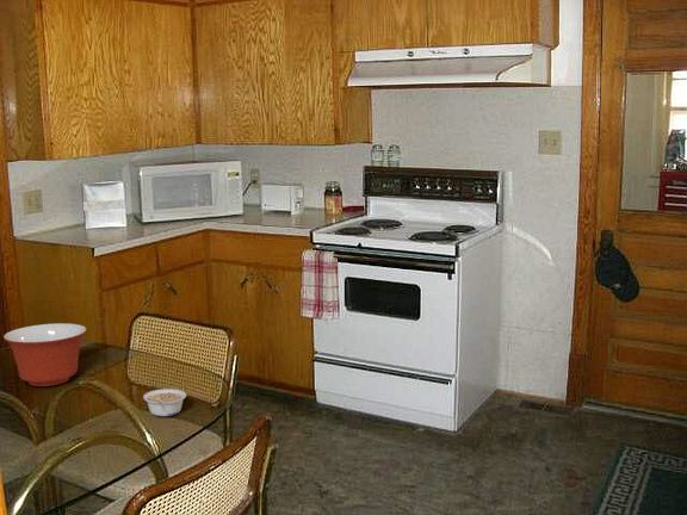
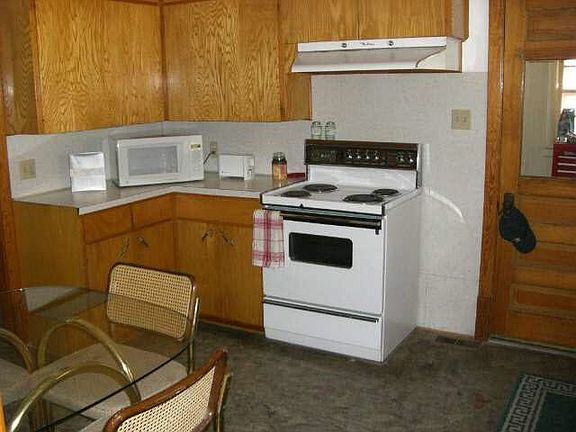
- legume (166, 402)
- mixing bowl (47, 356)
